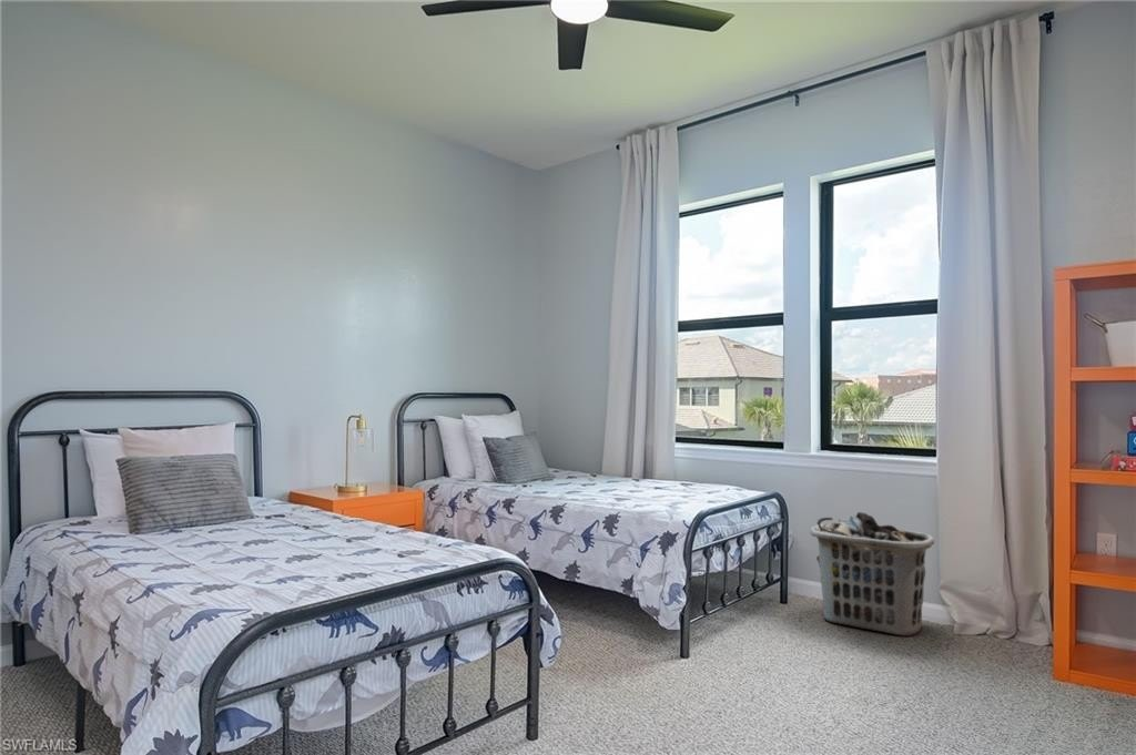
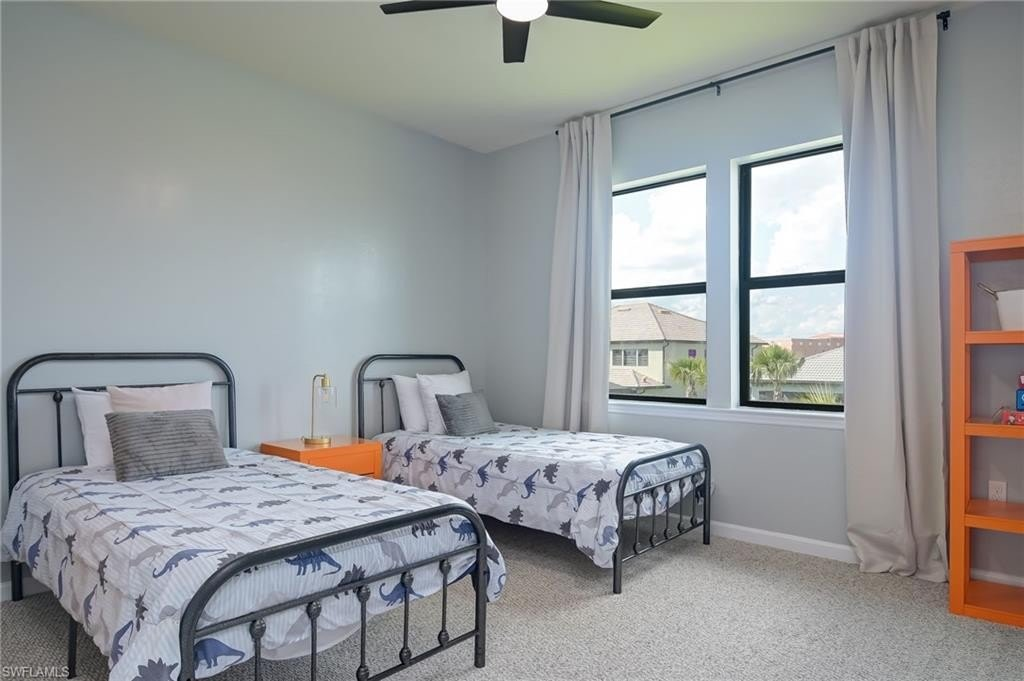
- clothes hamper (870, 568)
